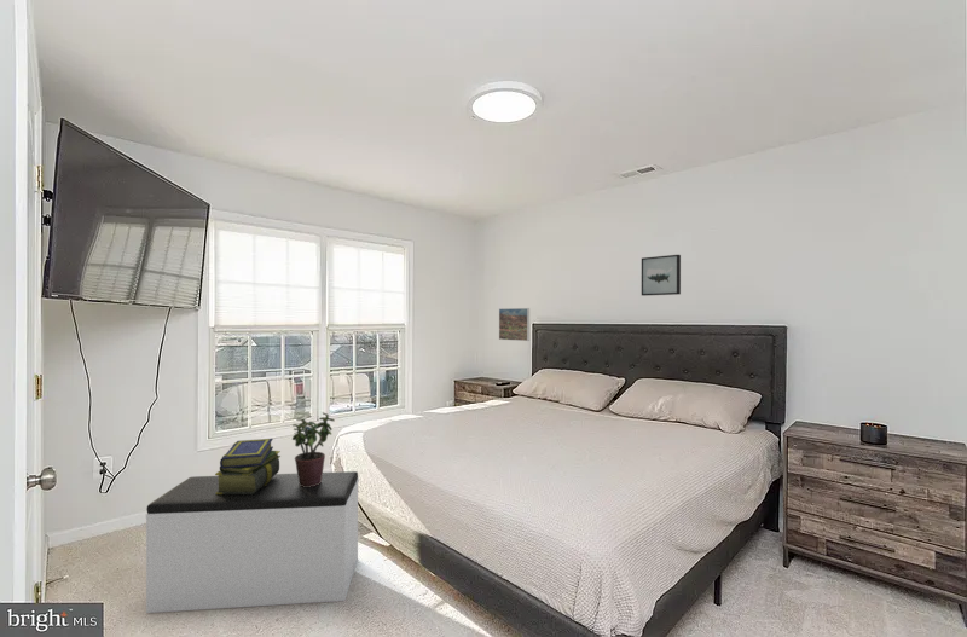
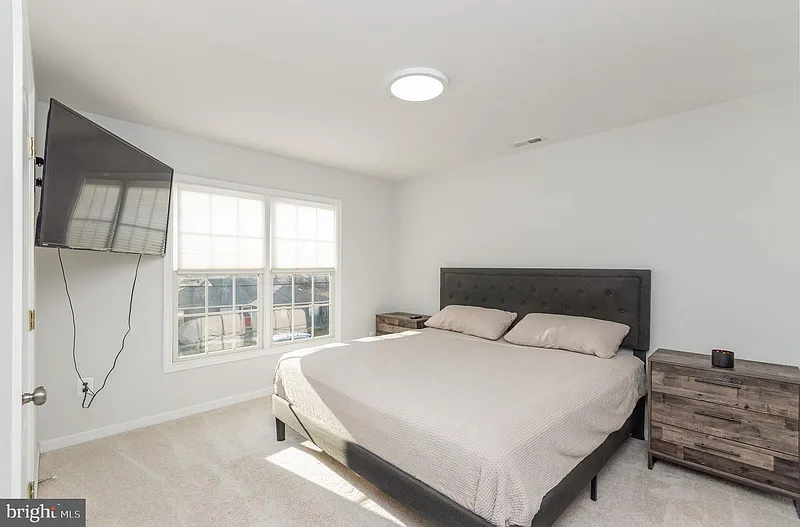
- stack of books (249, 464)
- wall art (660, 276)
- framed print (514, 324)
- potted plant (312, 448)
- bench (262, 534)
